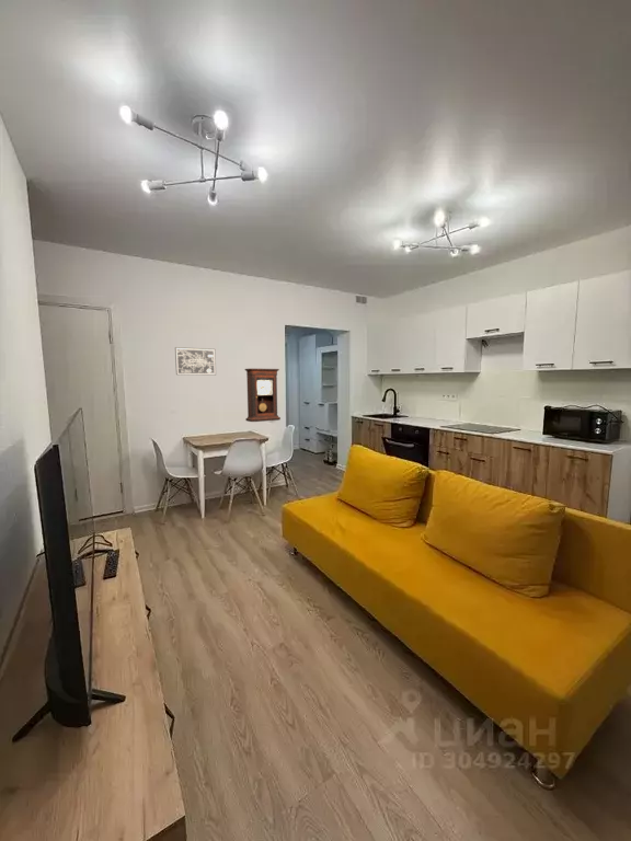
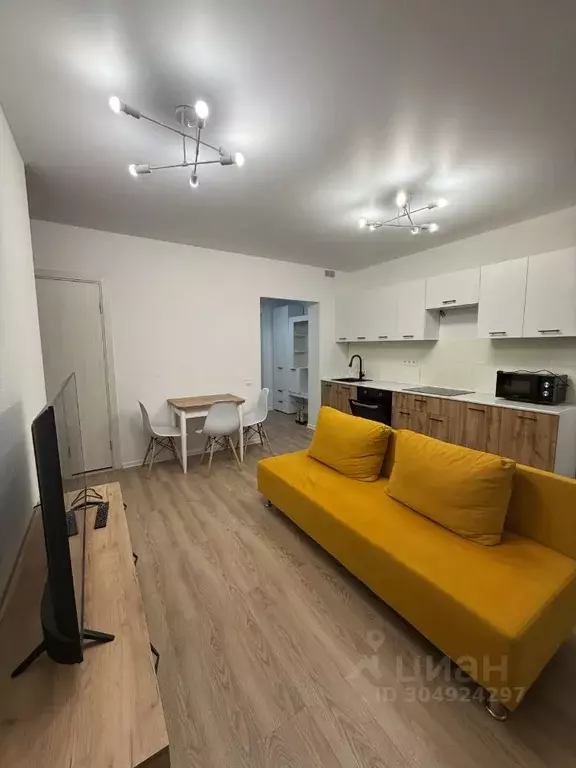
- pendulum clock (263, 394)
- wall art (196, 361)
